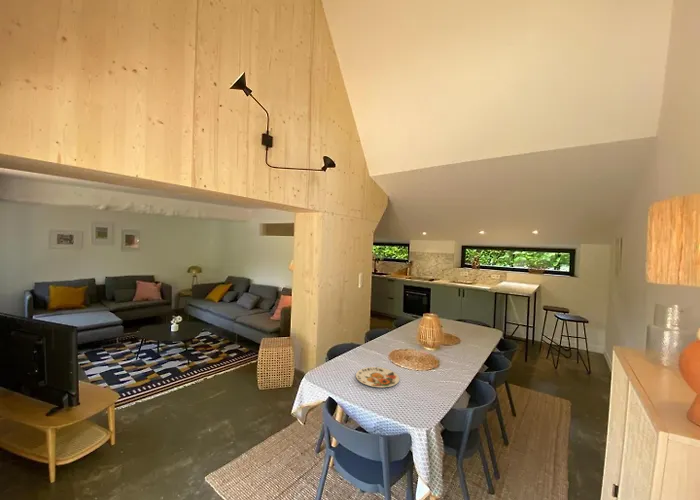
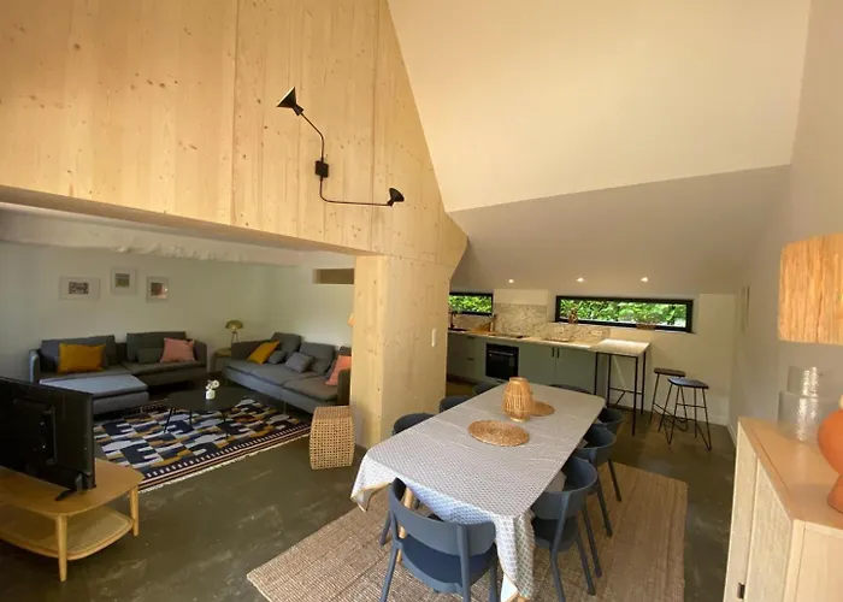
- plate (377, 377)
